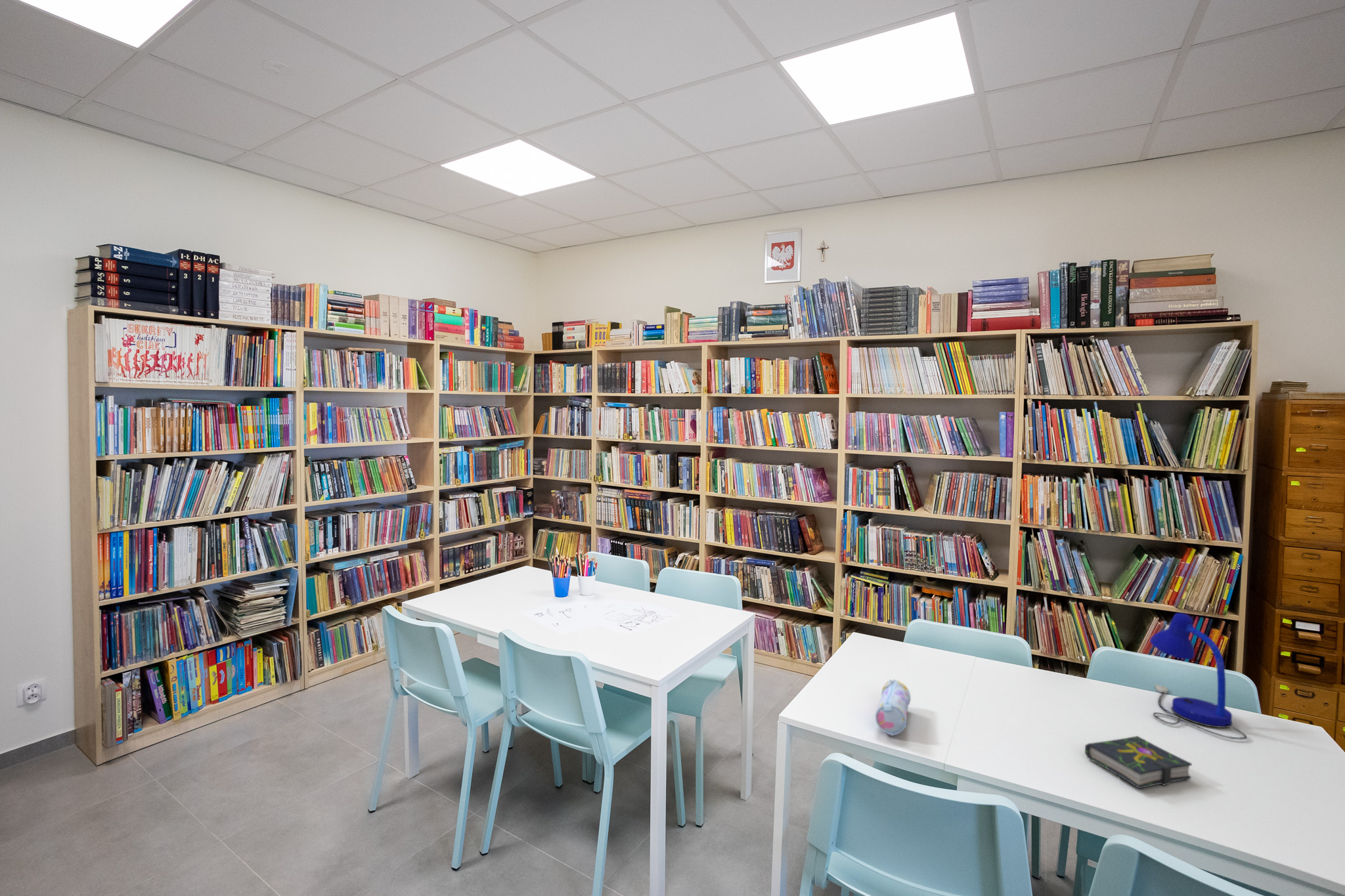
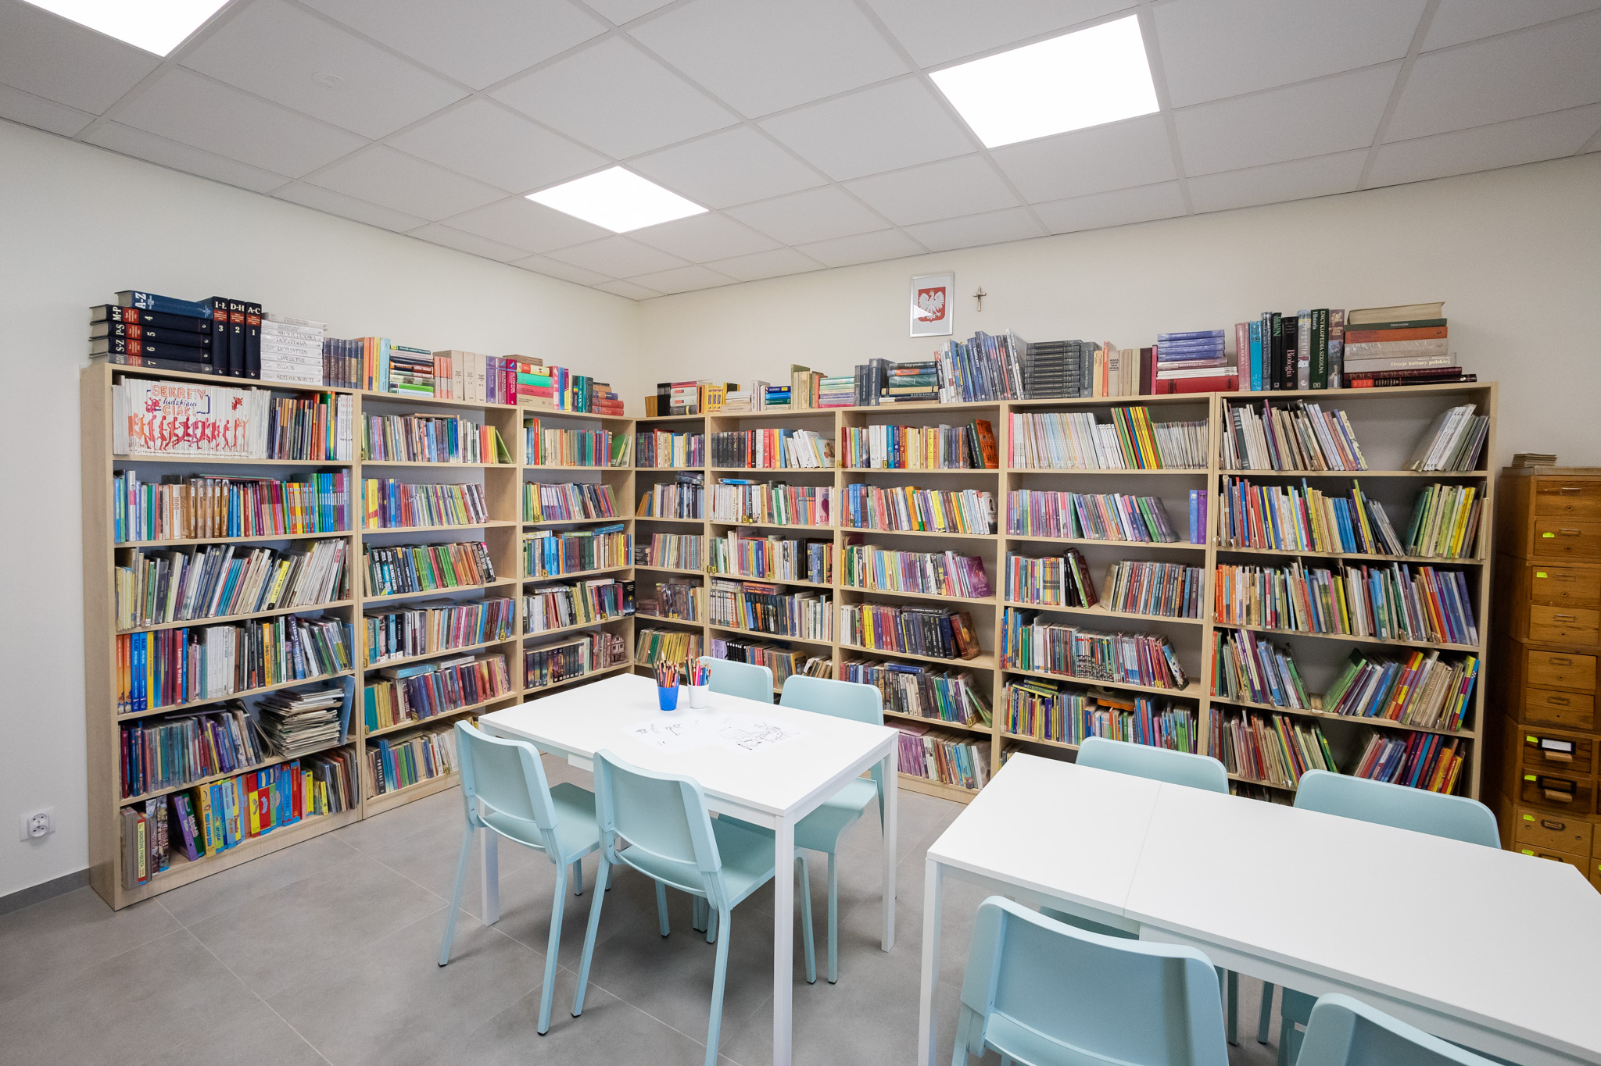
- pencil case (893, 706)
- book (1137, 759)
- desk lamp (1187, 659)
